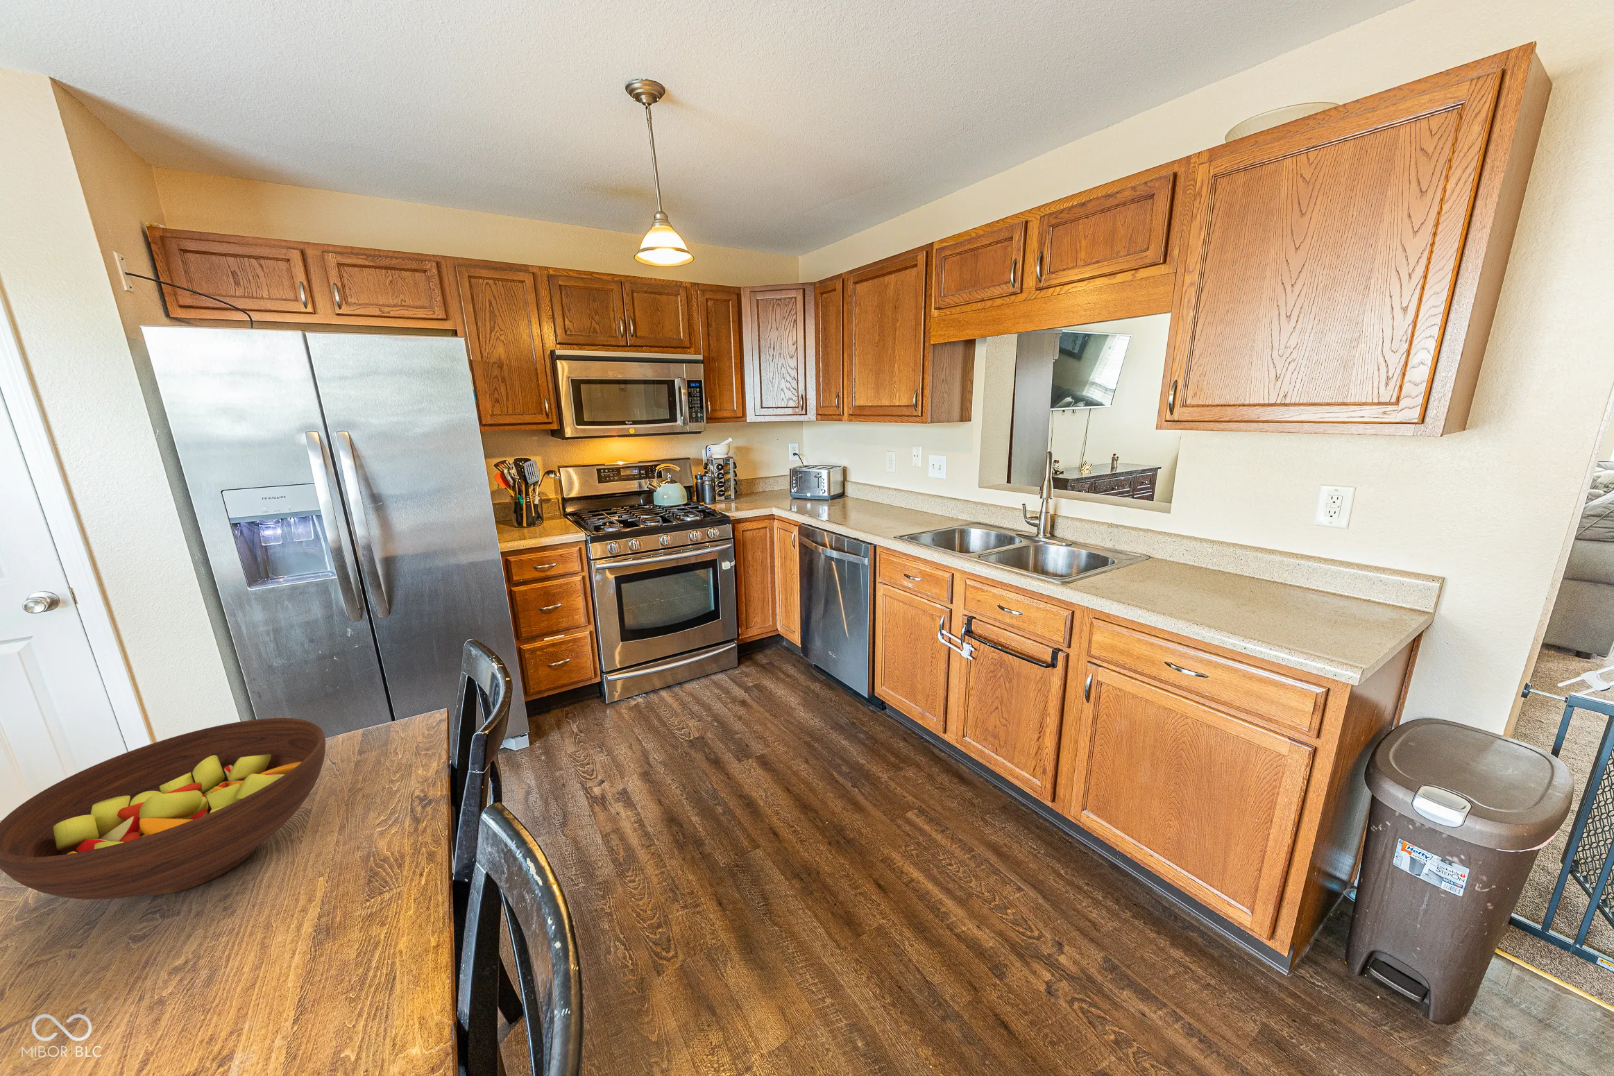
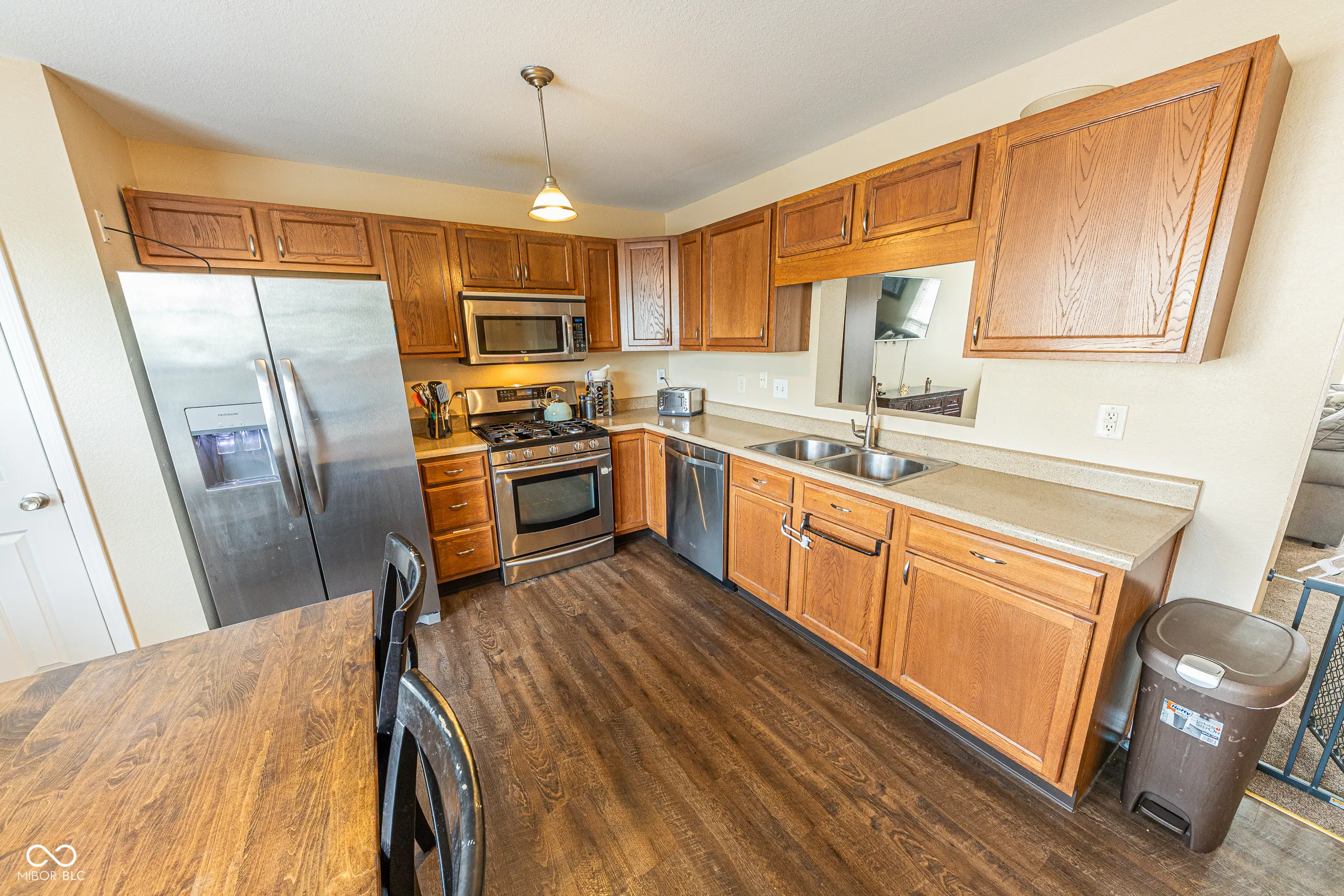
- fruit bowl (191, 819)
